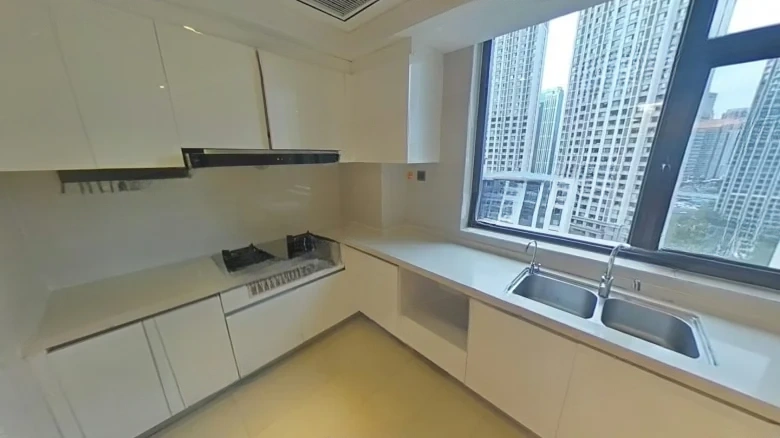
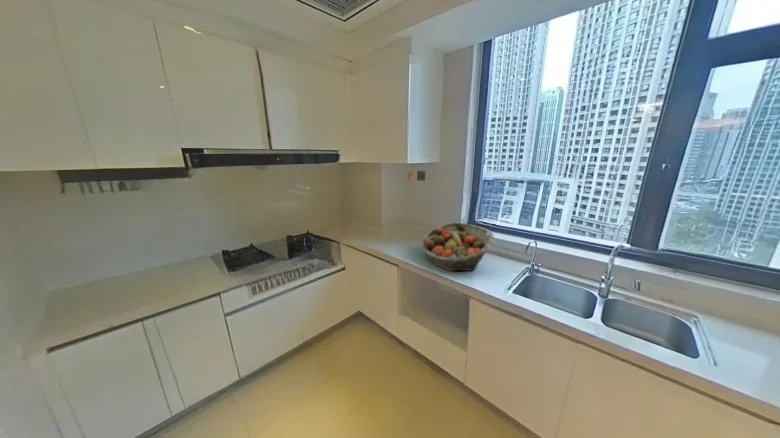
+ fruit basket (455, 245)
